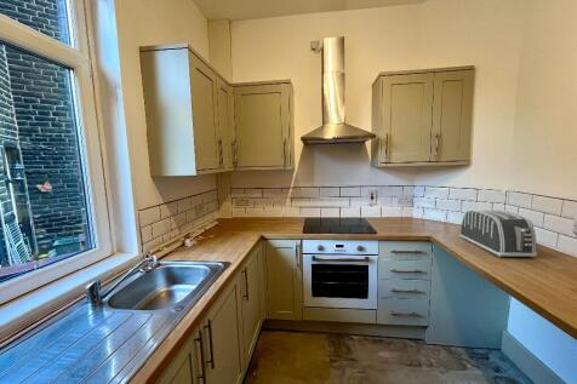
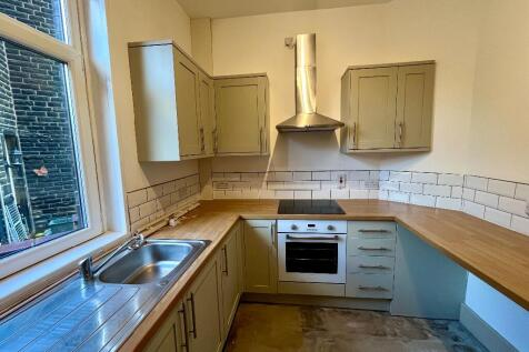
- toaster (496, 229)
